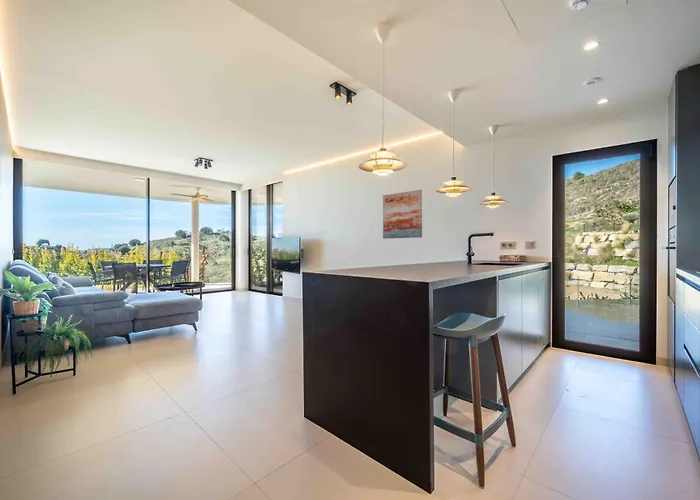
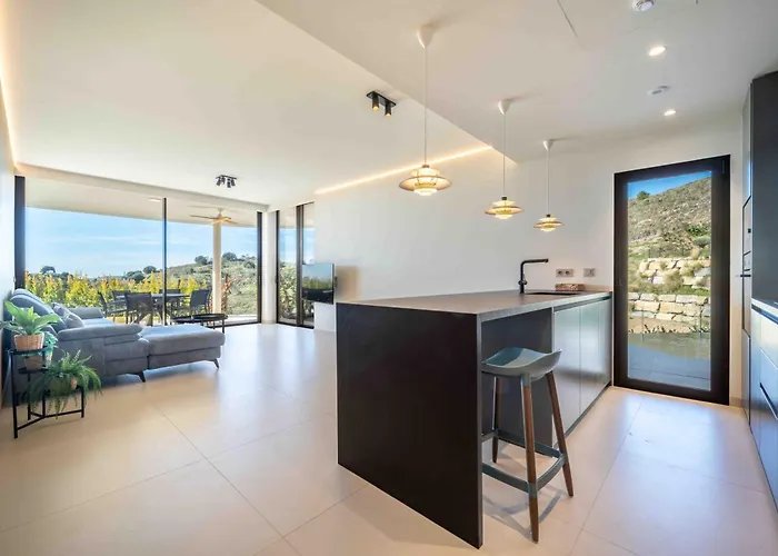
- wall art (401, 215)
